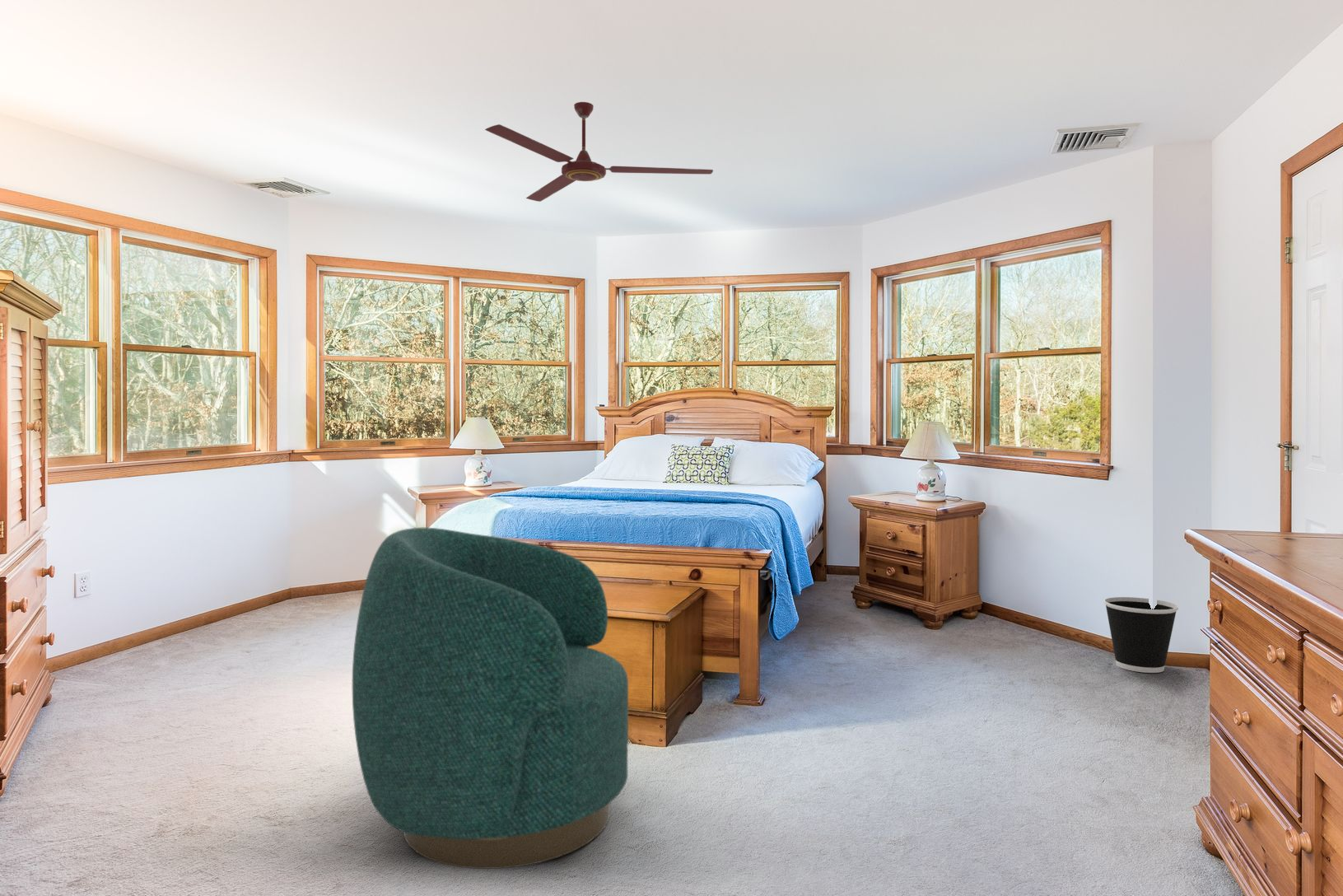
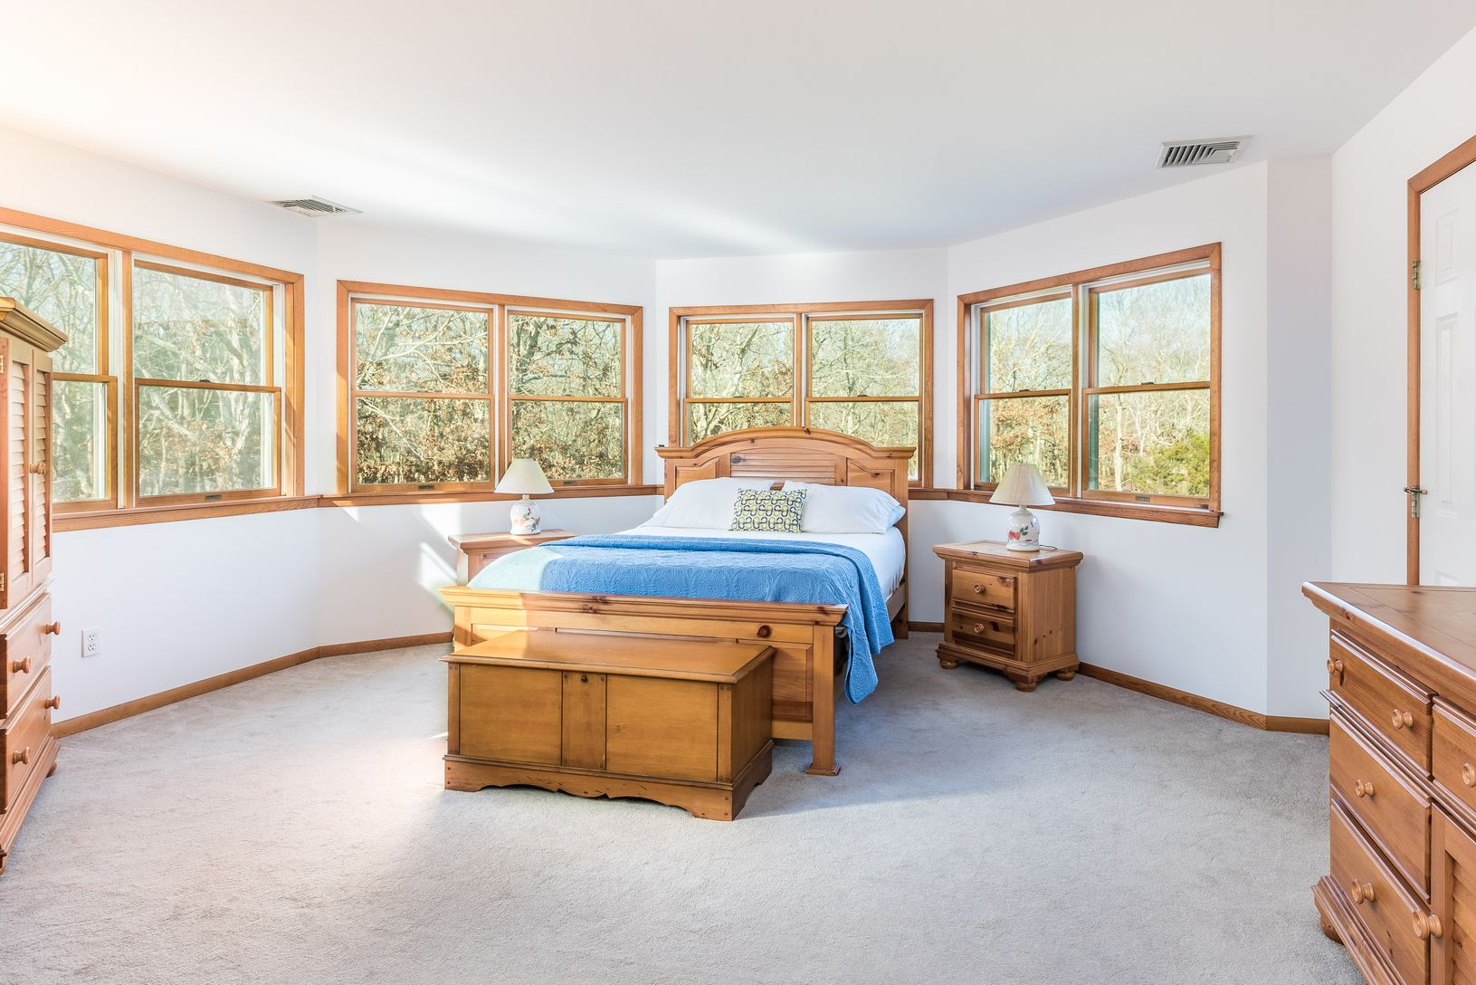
- armchair (497, 673)
- ceiling fan (588, 154)
- wastebasket (1140, 635)
